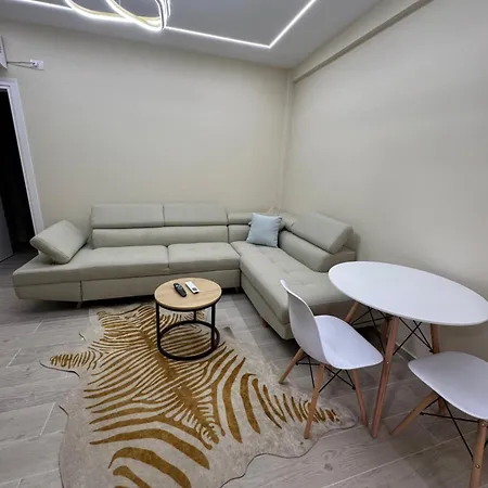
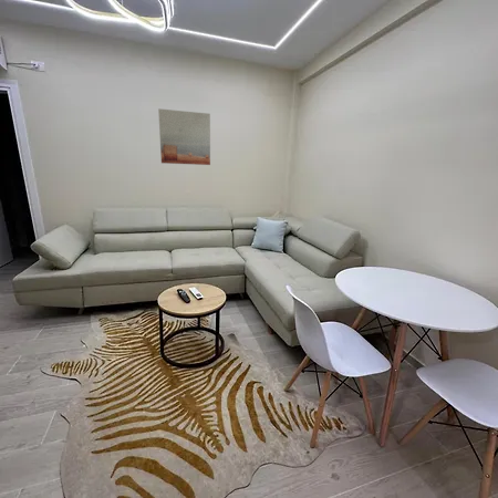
+ wall art (185, 138)
